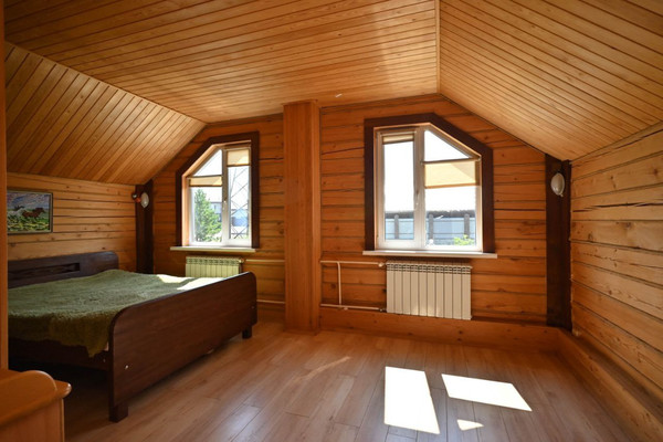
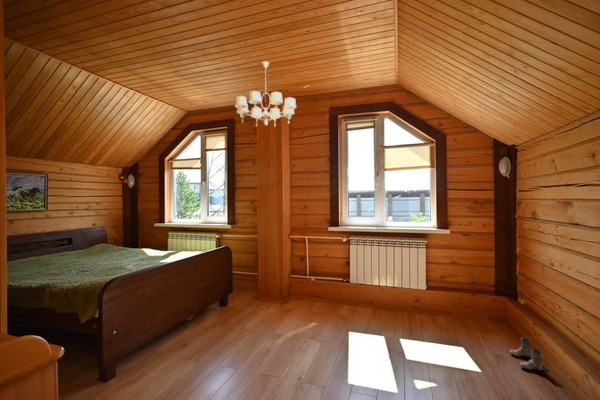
+ chandelier (264, 93)
+ boots (525, 352)
